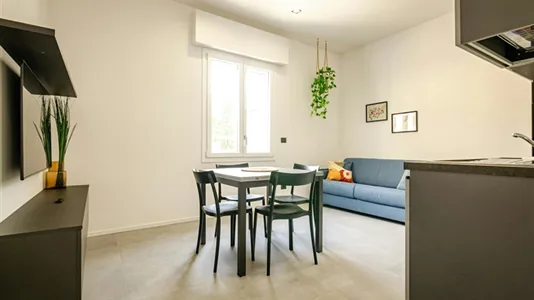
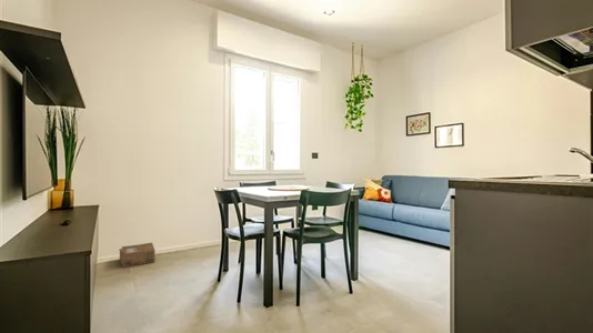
+ cardboard box (135, 251)
